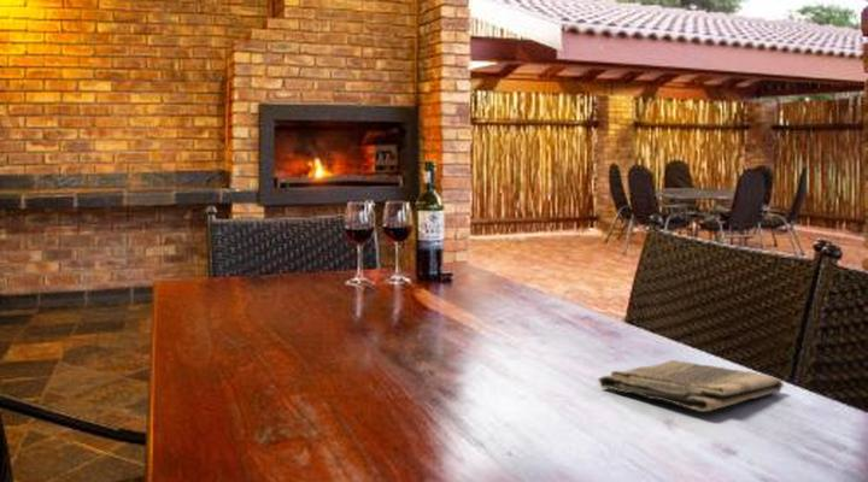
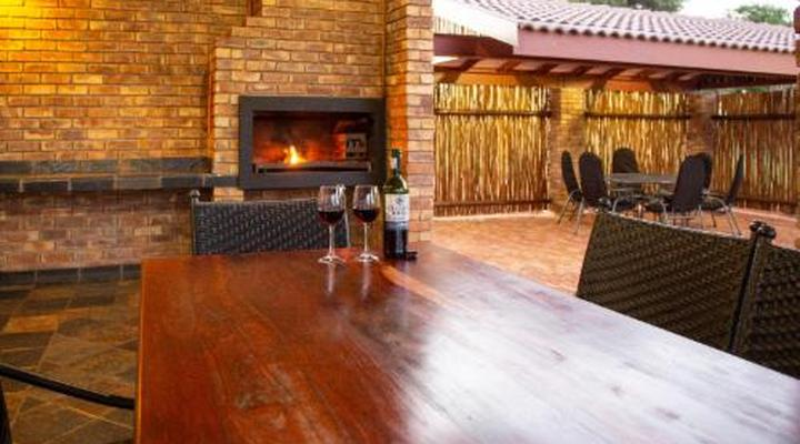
- dish towel (688, 378)
